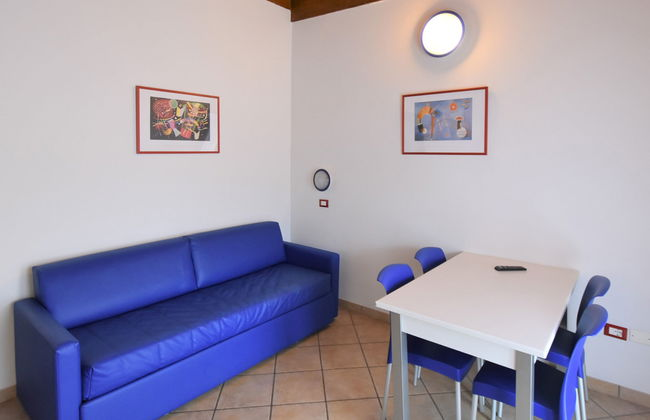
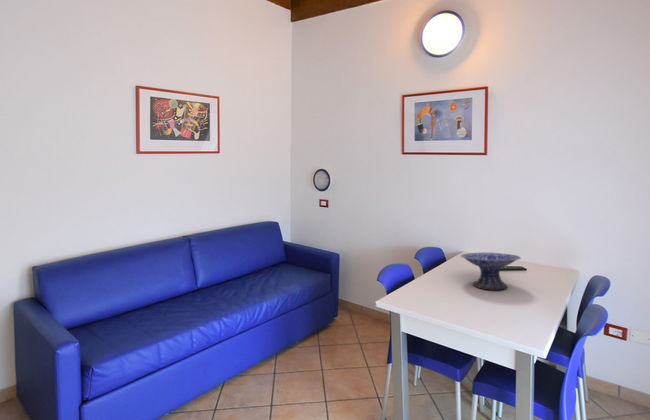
+ decorative bowl (489, 270)
